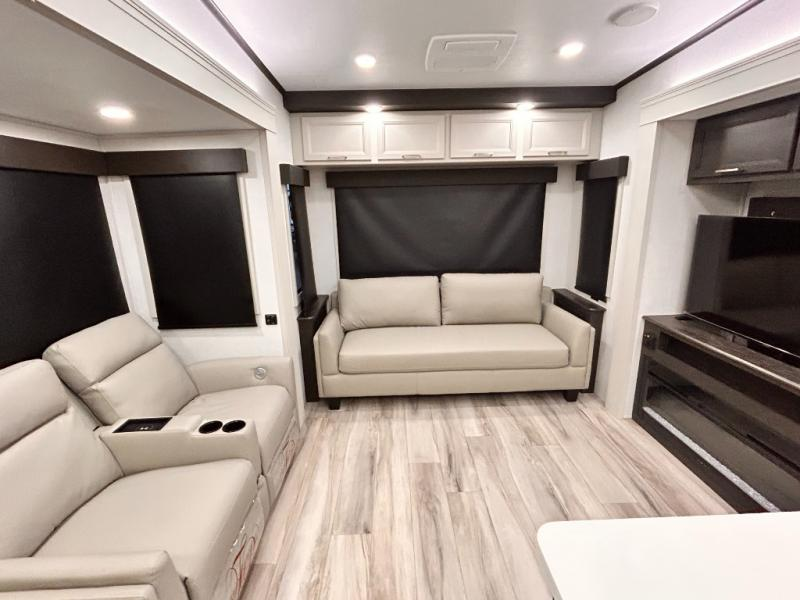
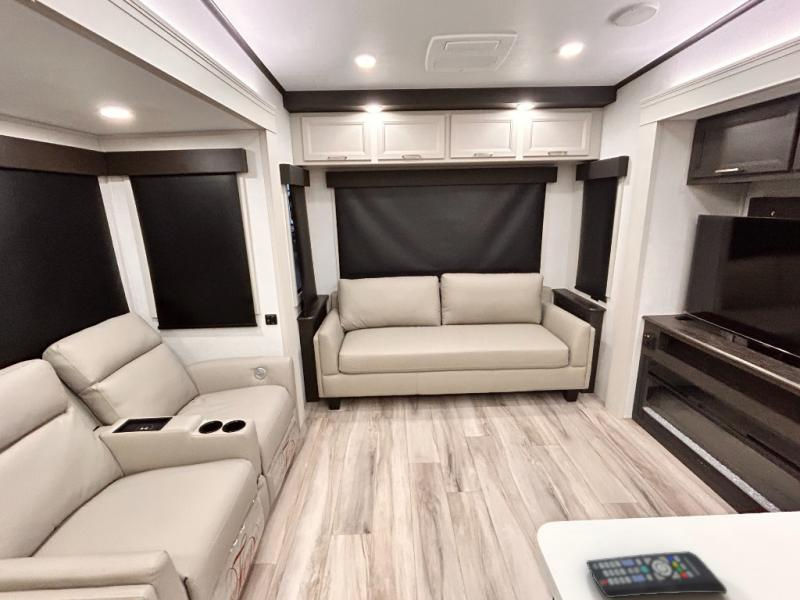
+ remote control (654, 574)
